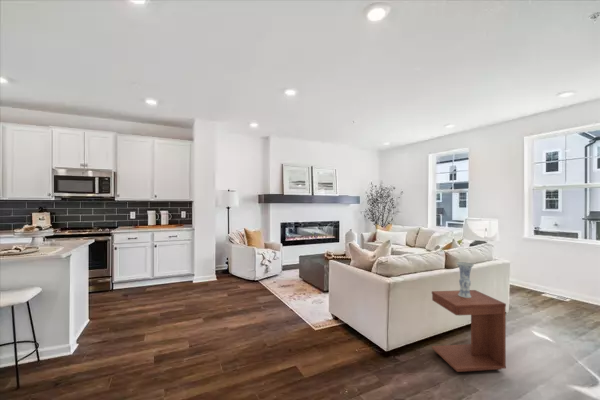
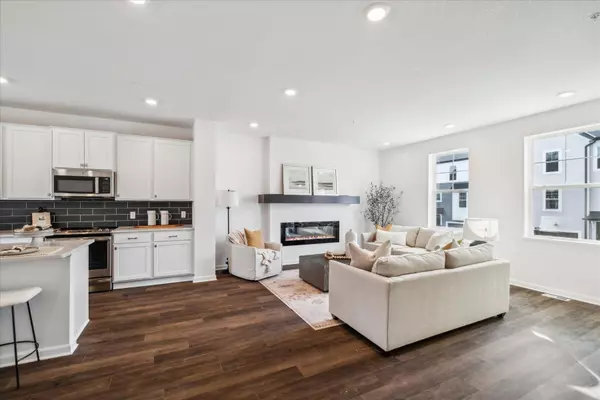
- vase (465, 279)
- side table (471, 329)
